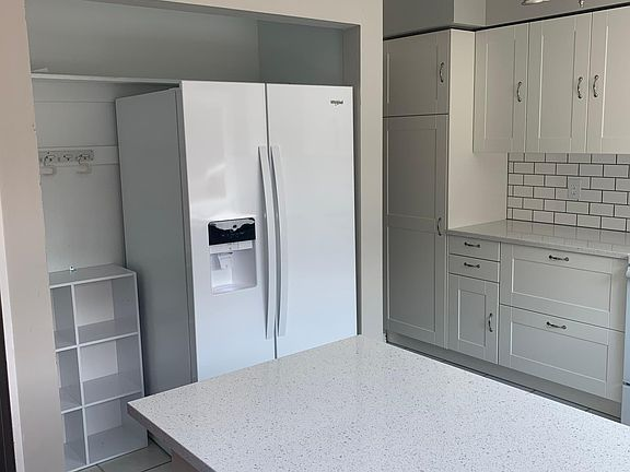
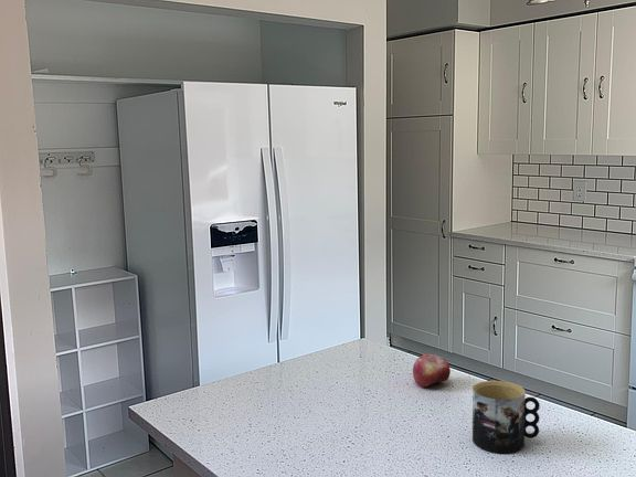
+ mug (505, 415)
+ fruit (431, 369)
